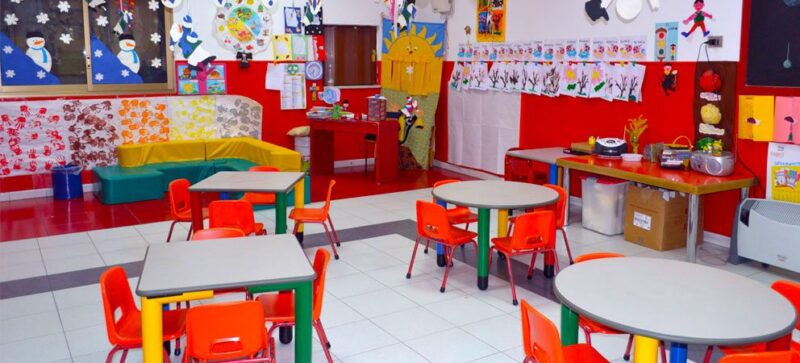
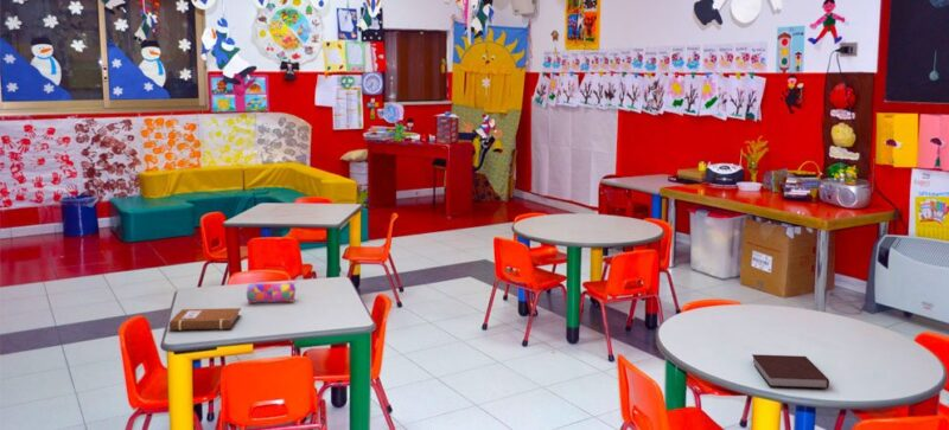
+ pencil case (272, 291)
+ notebook (788, 370)
+ notebook (204, 319)
